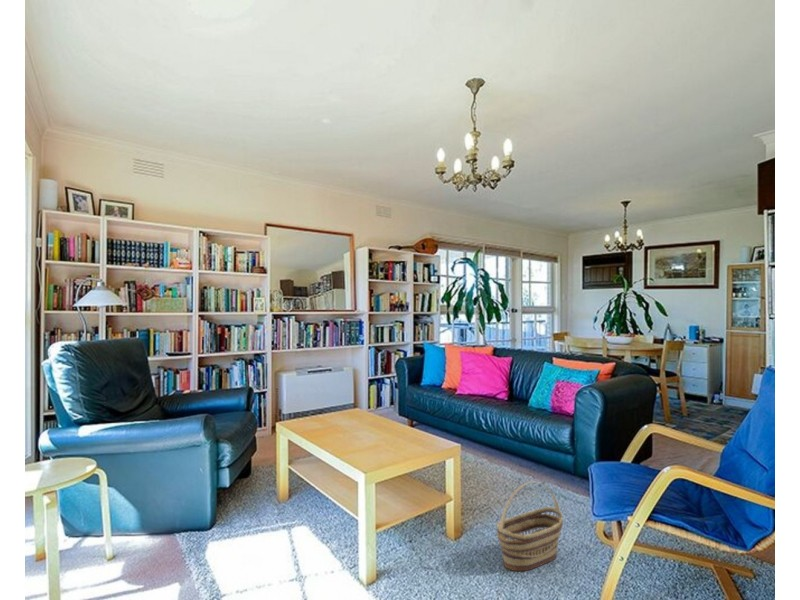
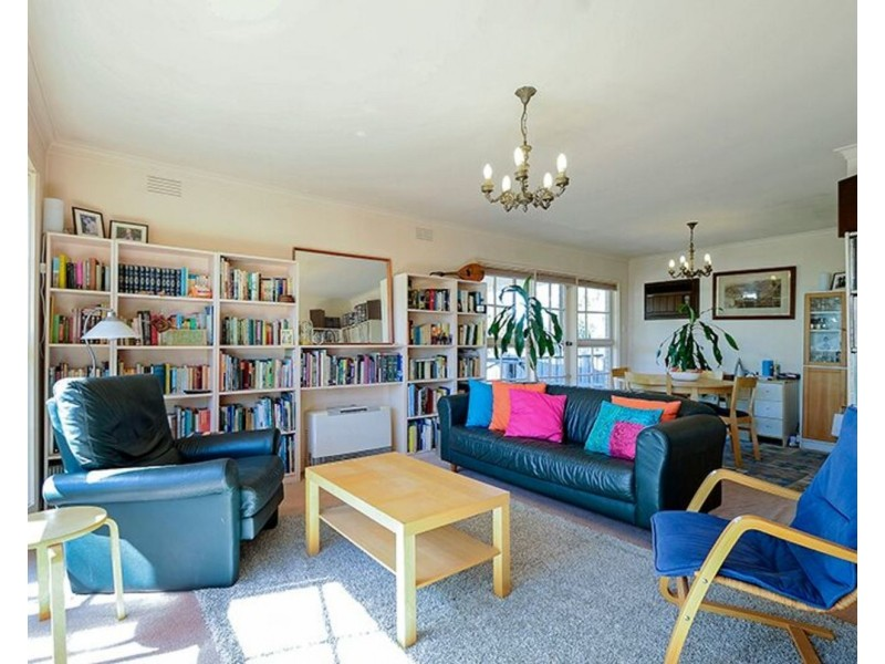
- basket (530, 520)
